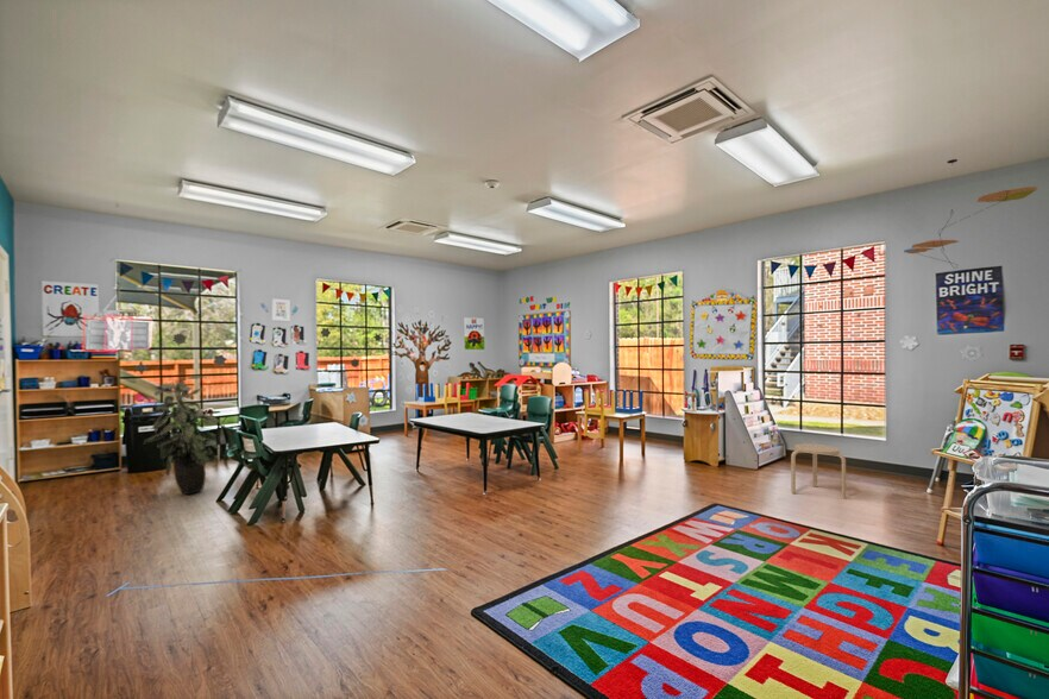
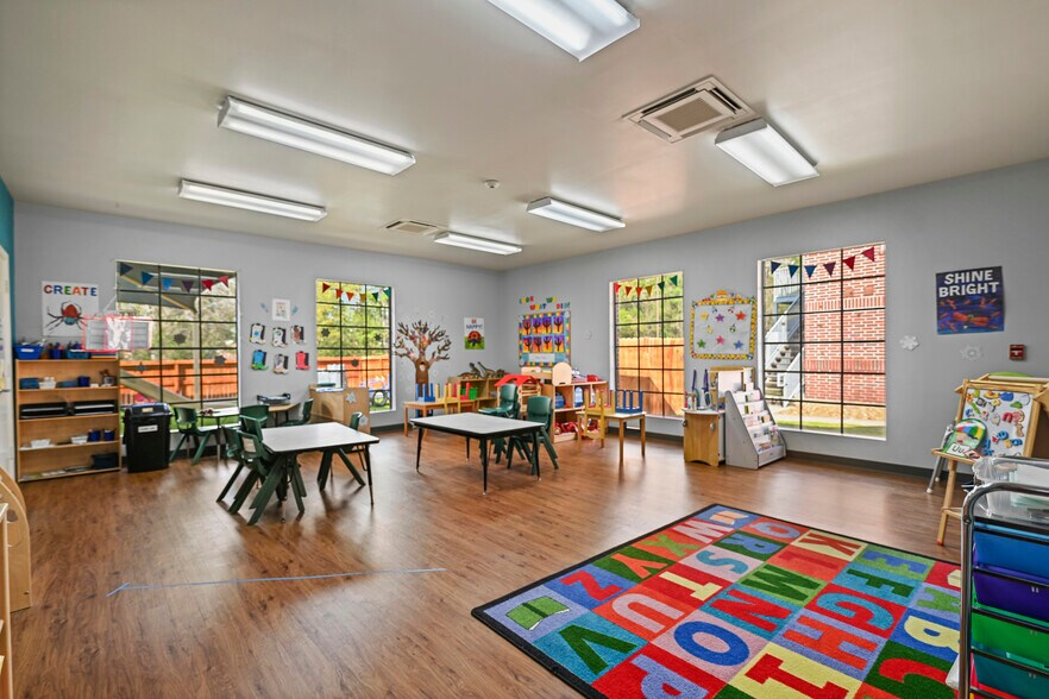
- indoor plant (188, 435)
- stool (814, 470)
- ceiling mobile (967, 216)
